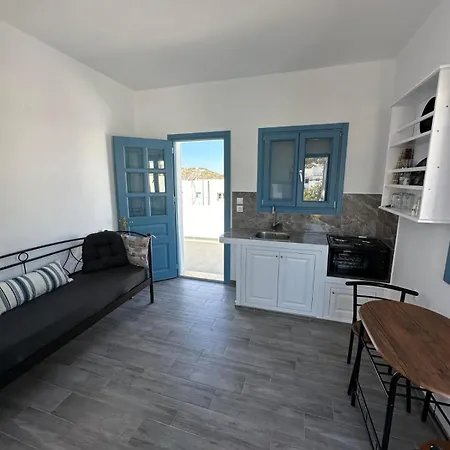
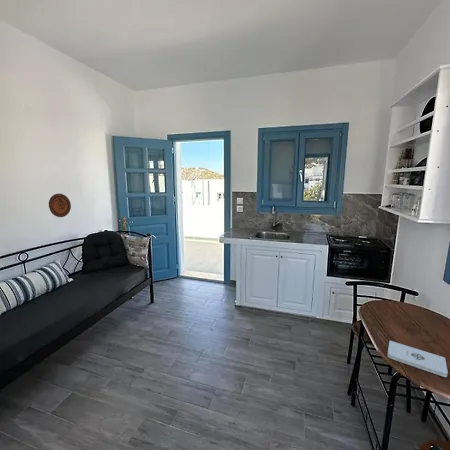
+ decorative plate (59, 205)
+ notepad (415, 357)
